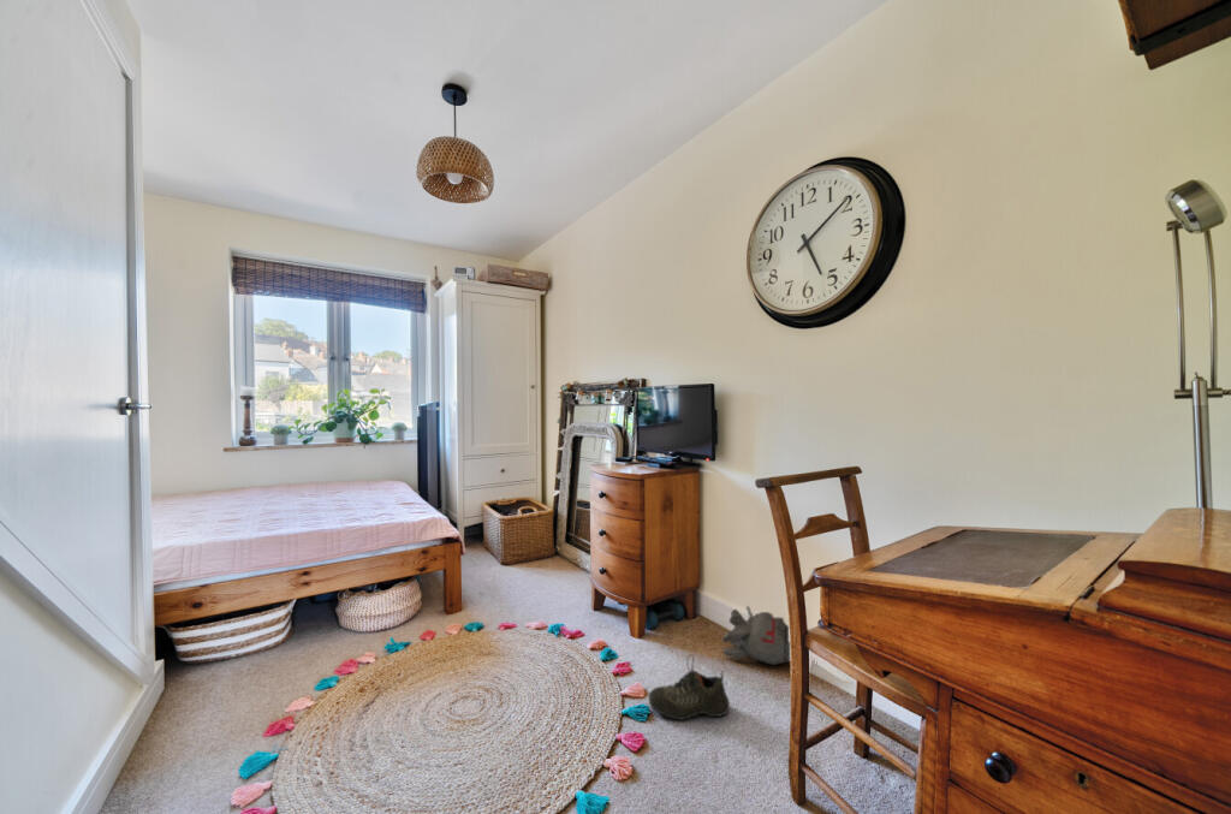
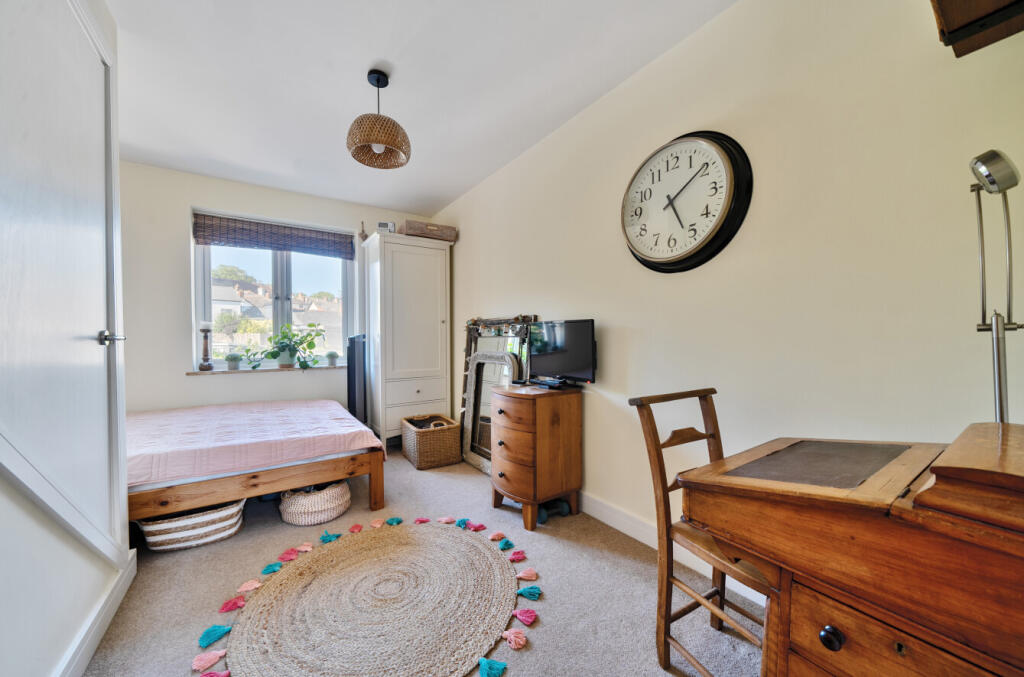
- plush toy (757, 636)
- shoe (689, 685)
